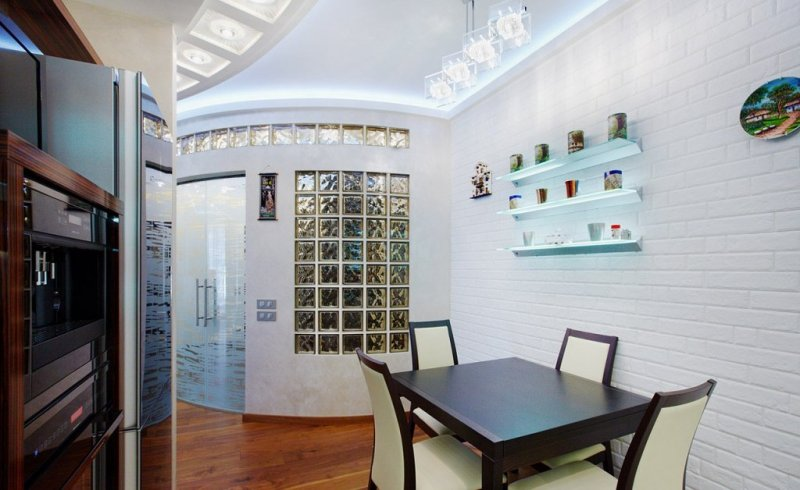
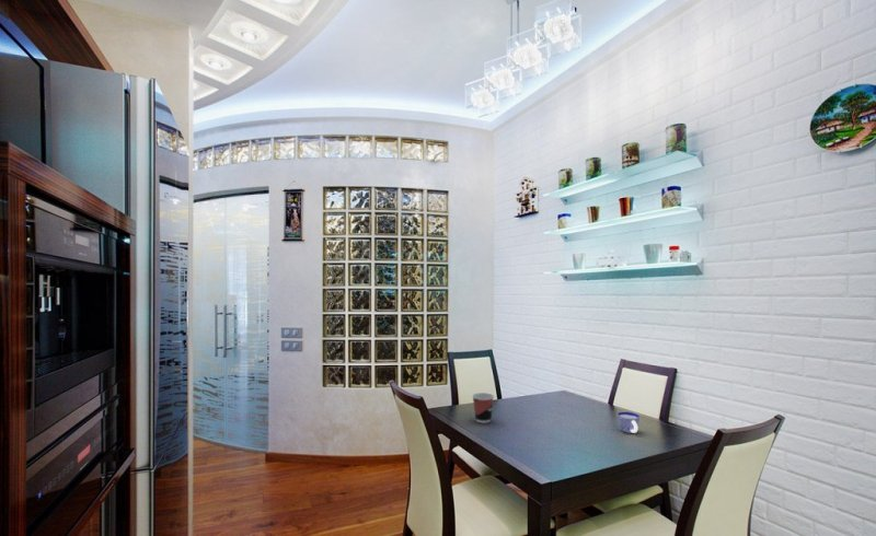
+ cup (630, 423)
+ cup (483, 408)
